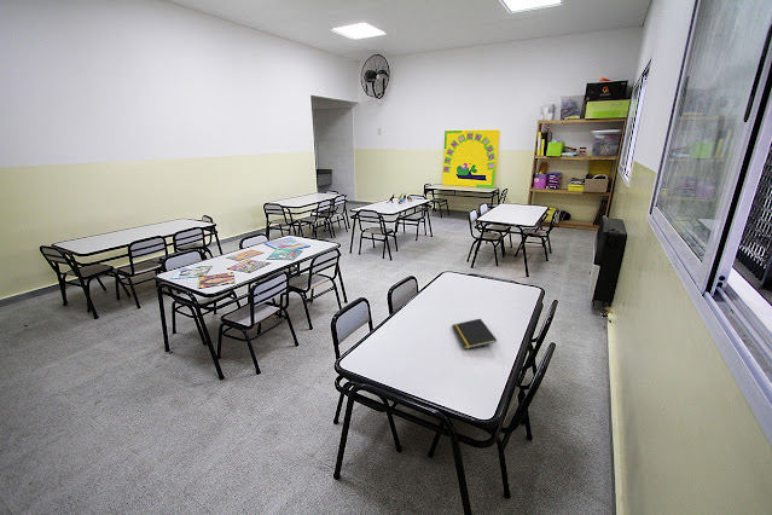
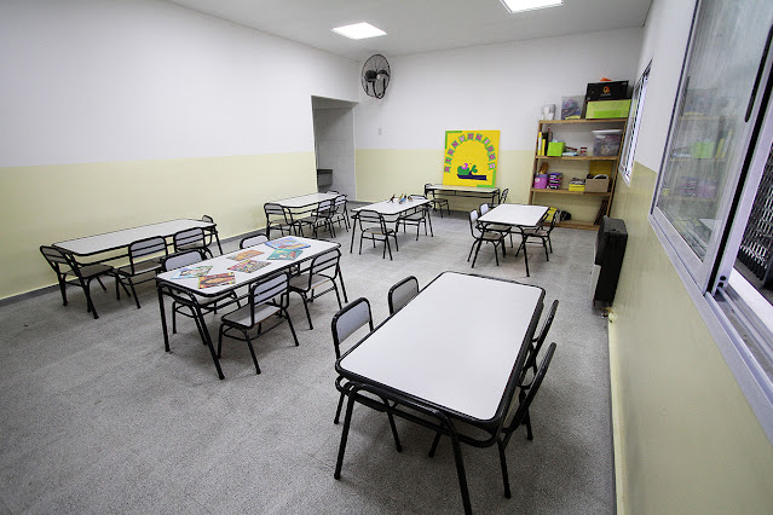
- notepad (472, 332)
